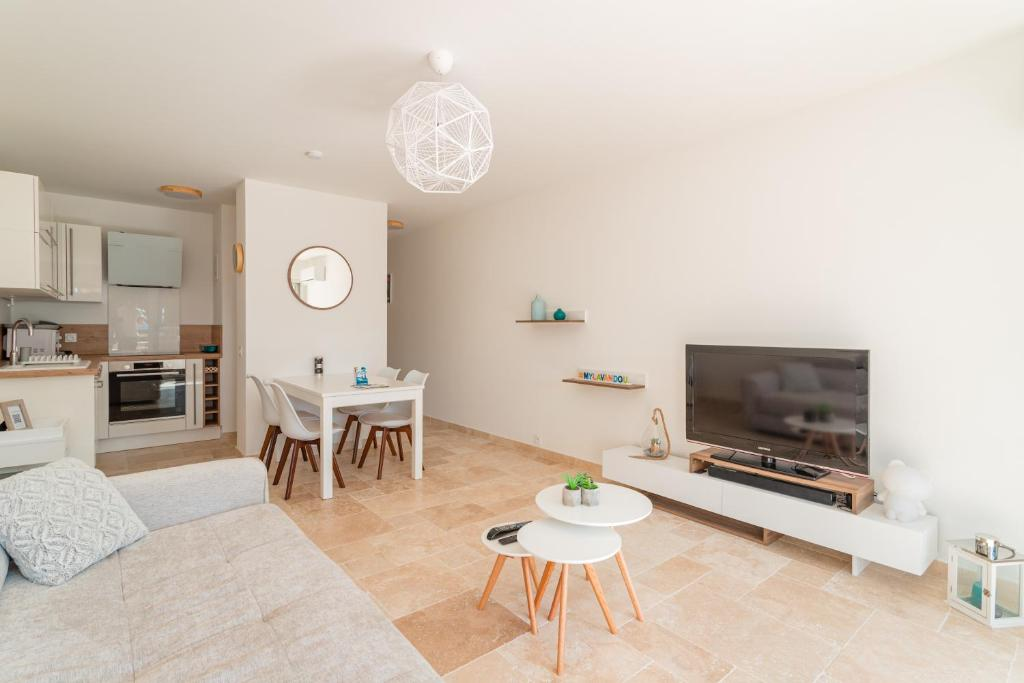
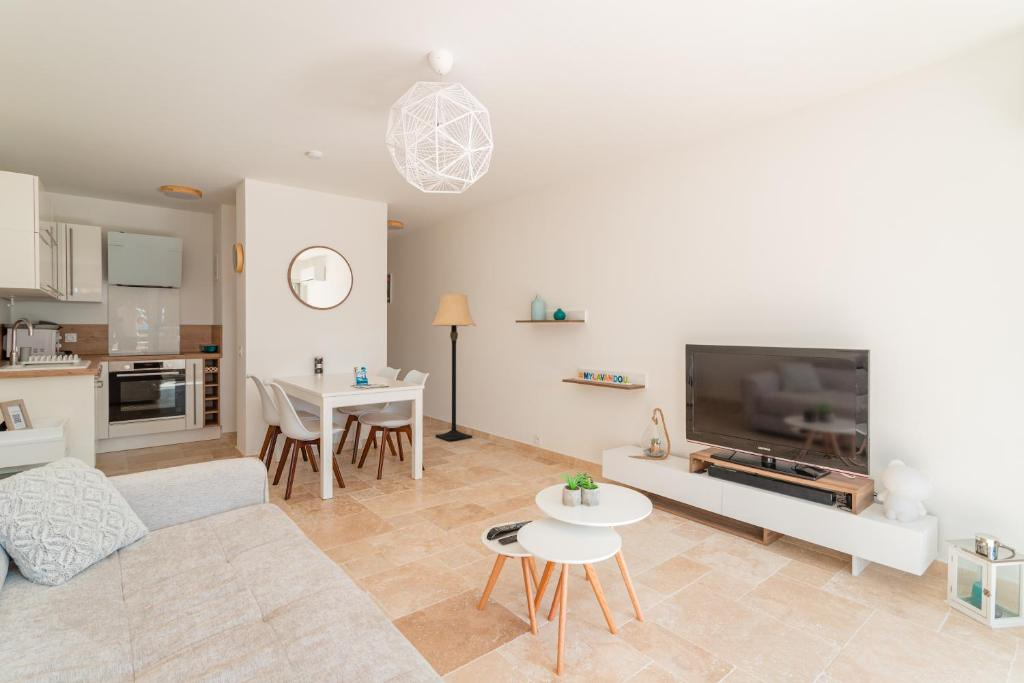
+ lamp (453, 366)
